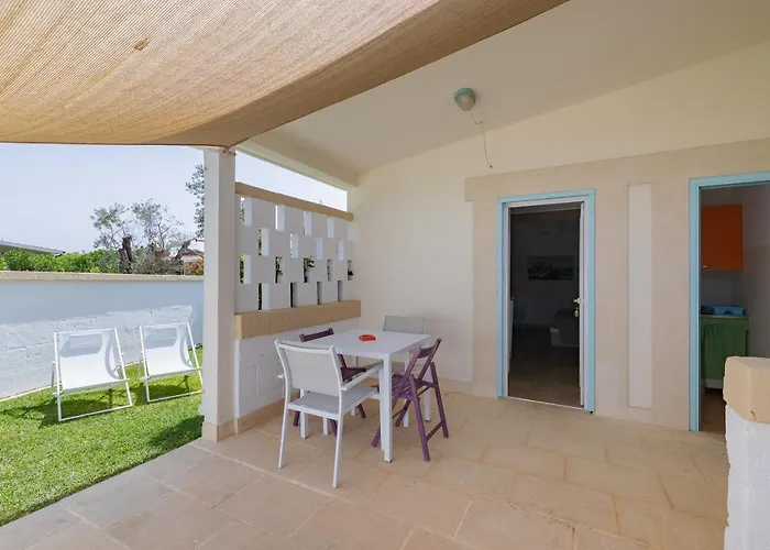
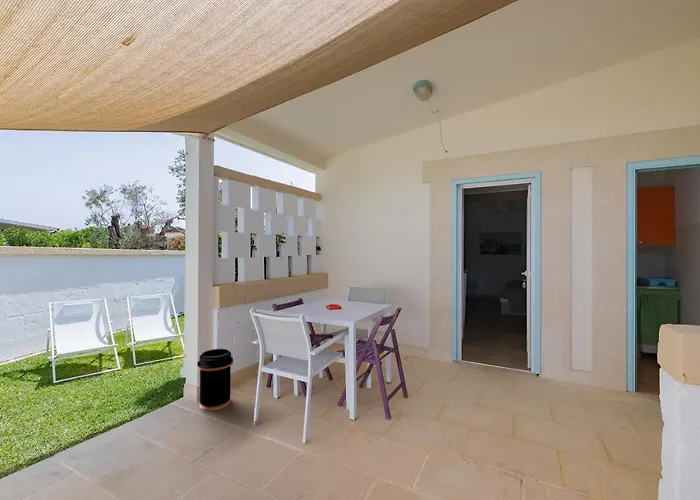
+ trash can (215, 377)
